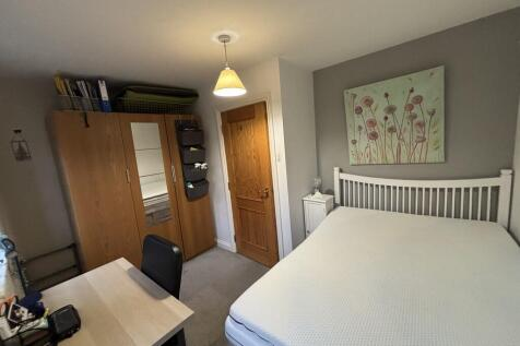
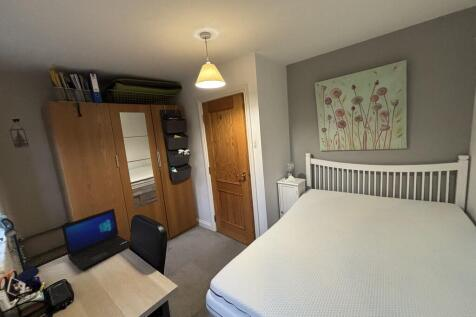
+ laptop (99, 235)
